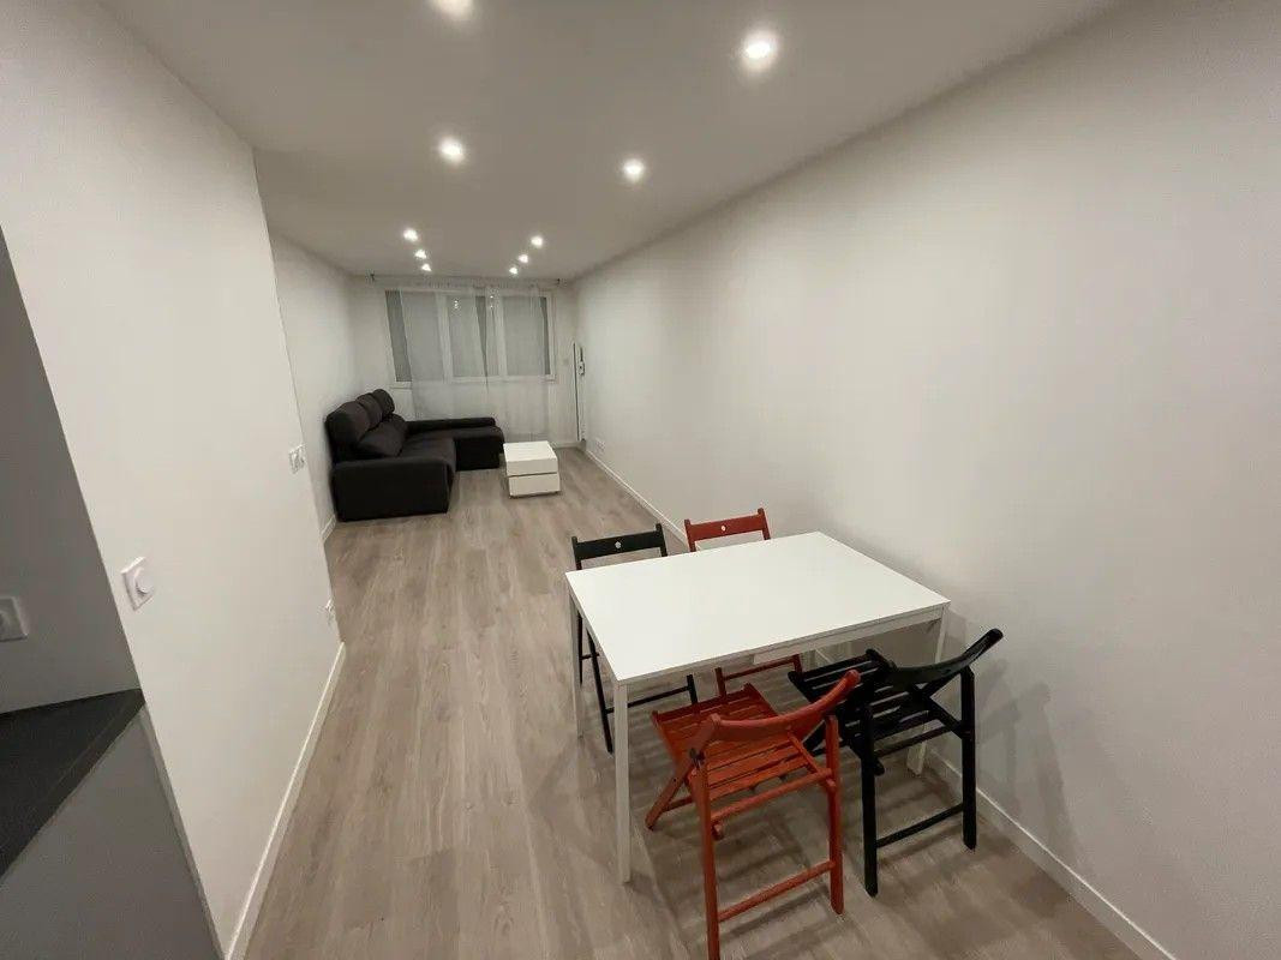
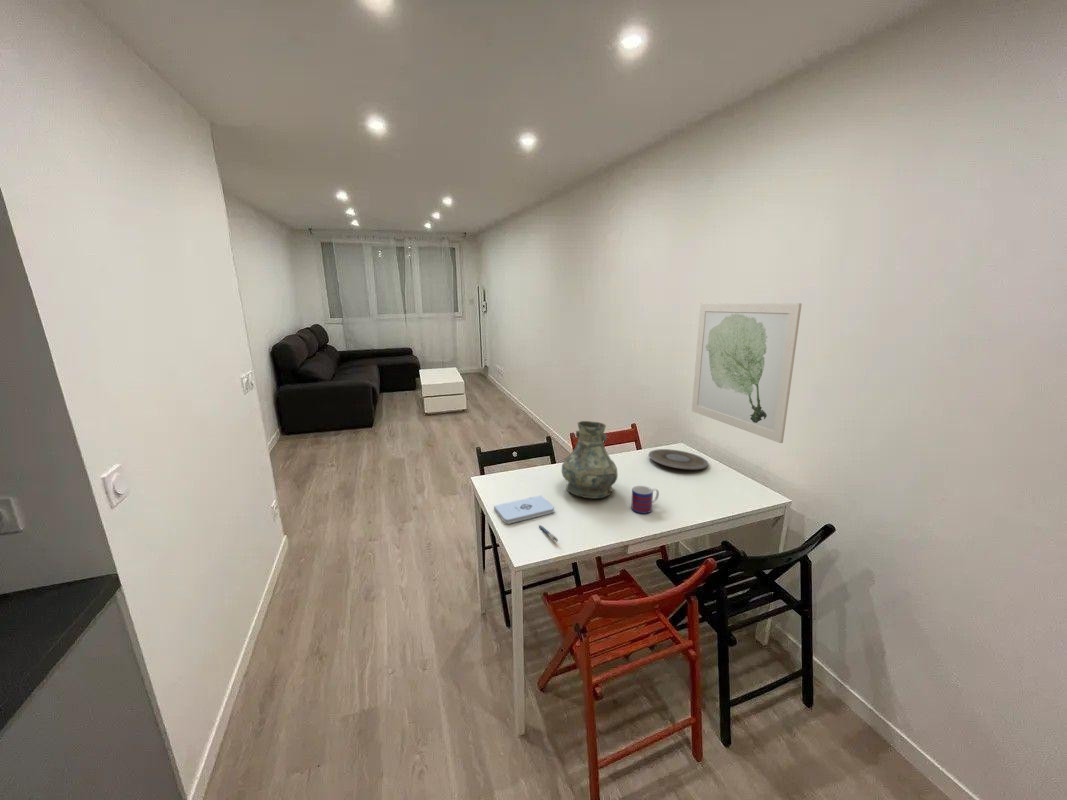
+ vase (589, 458)
+ notepad (524, 508)
+ wall art (737, 366)
+ mug (646, 498)
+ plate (677, 458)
+ pen (548, 532)
